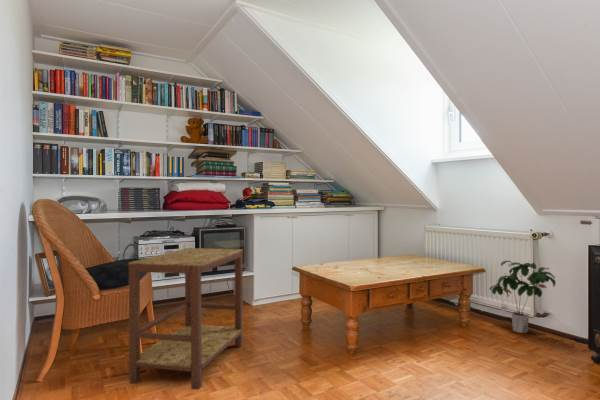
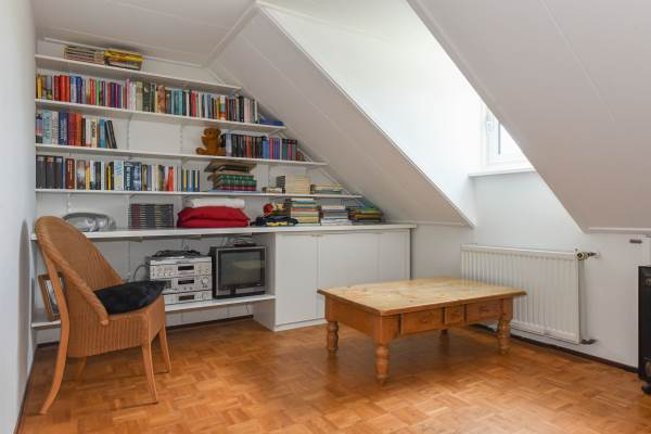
- side table (192, 308)
- potted plant (520, 295)
